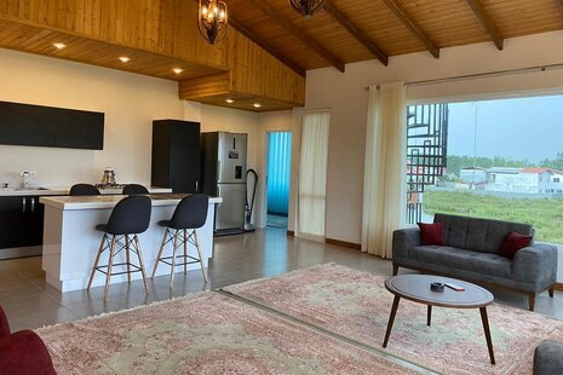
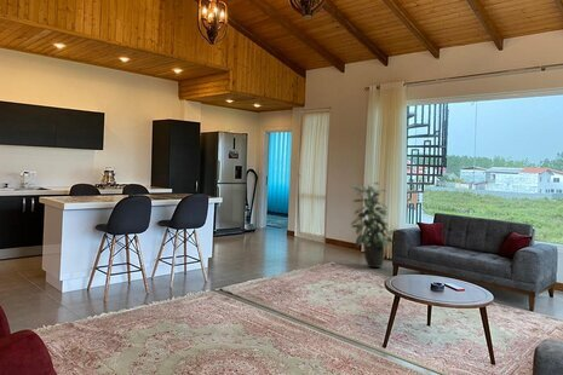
+ indoor plant (372, 224)
